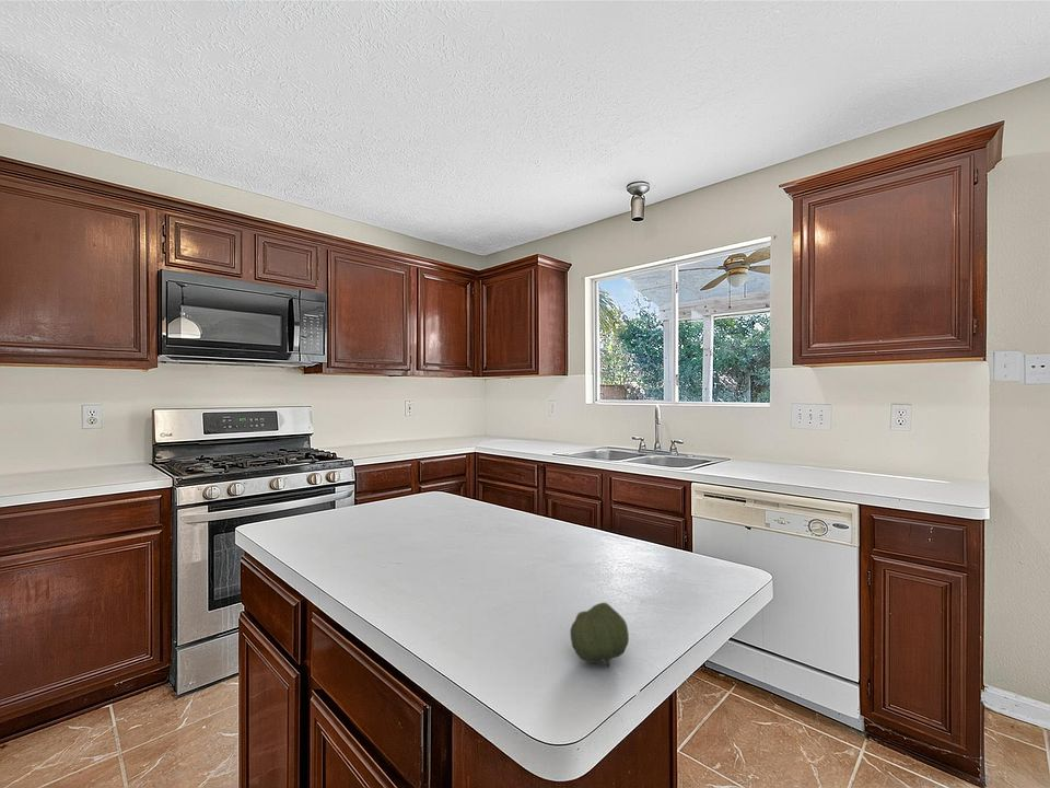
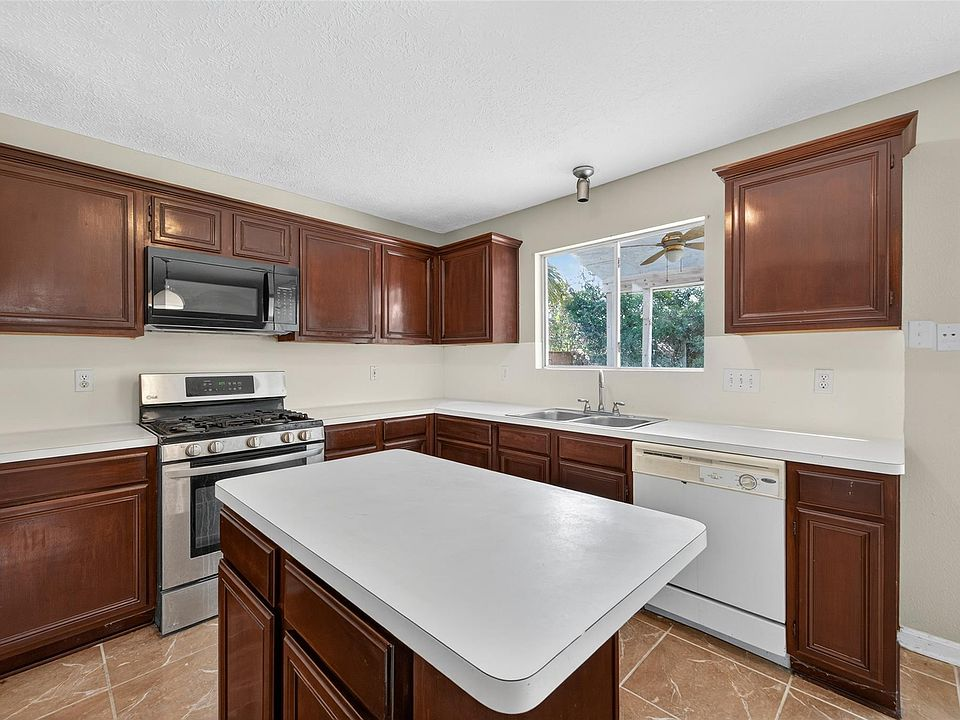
- fruit (599, 633)
